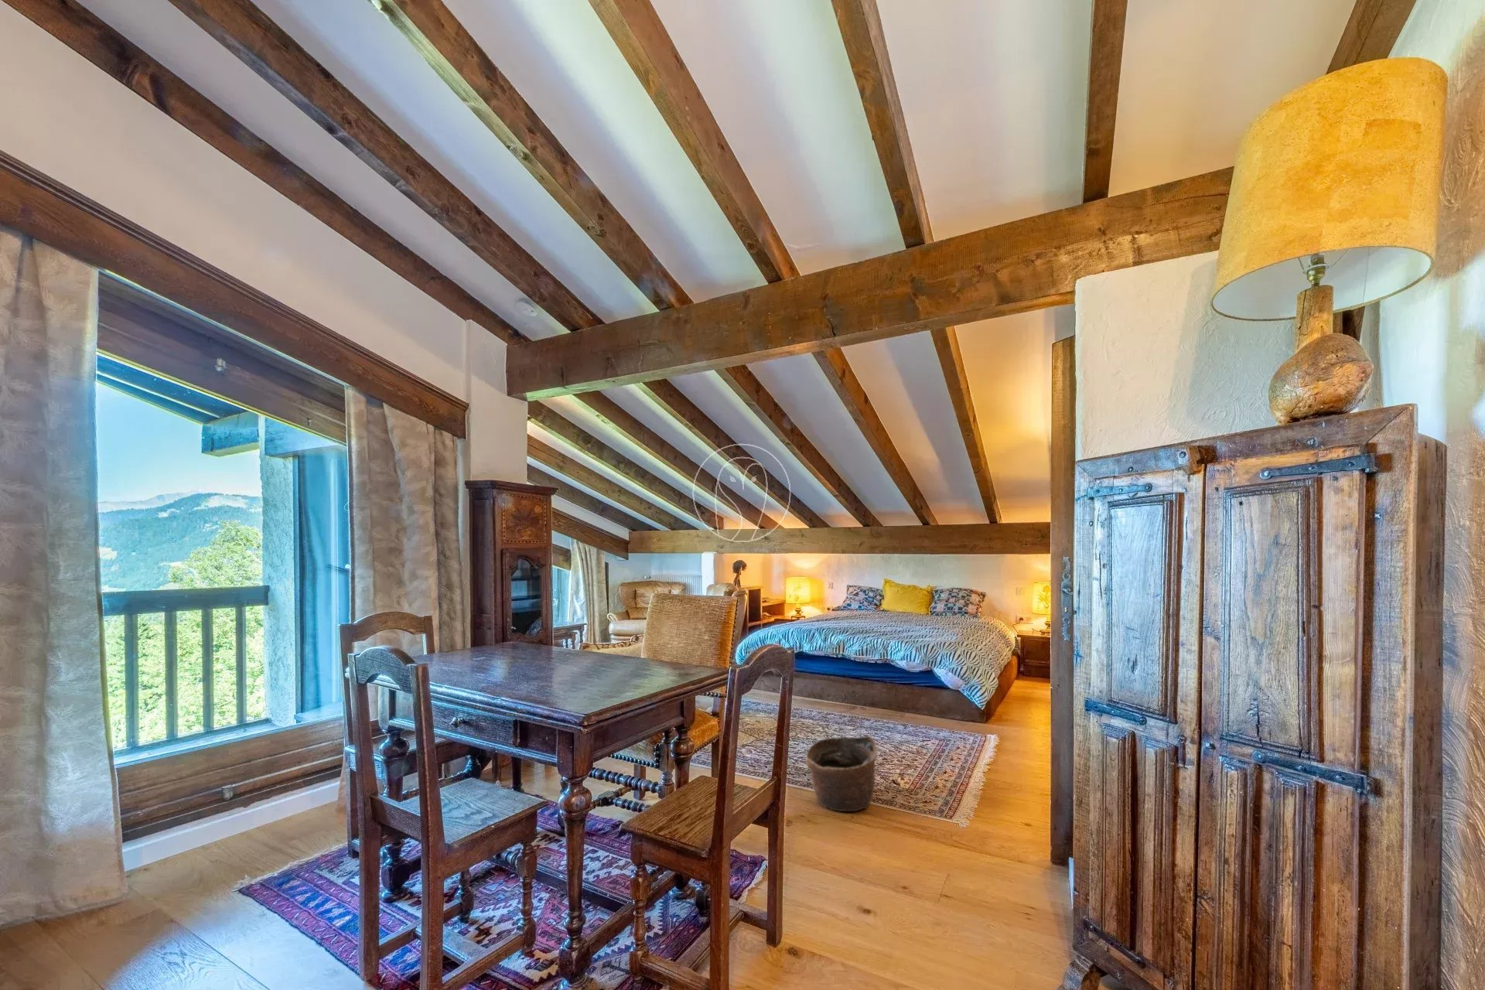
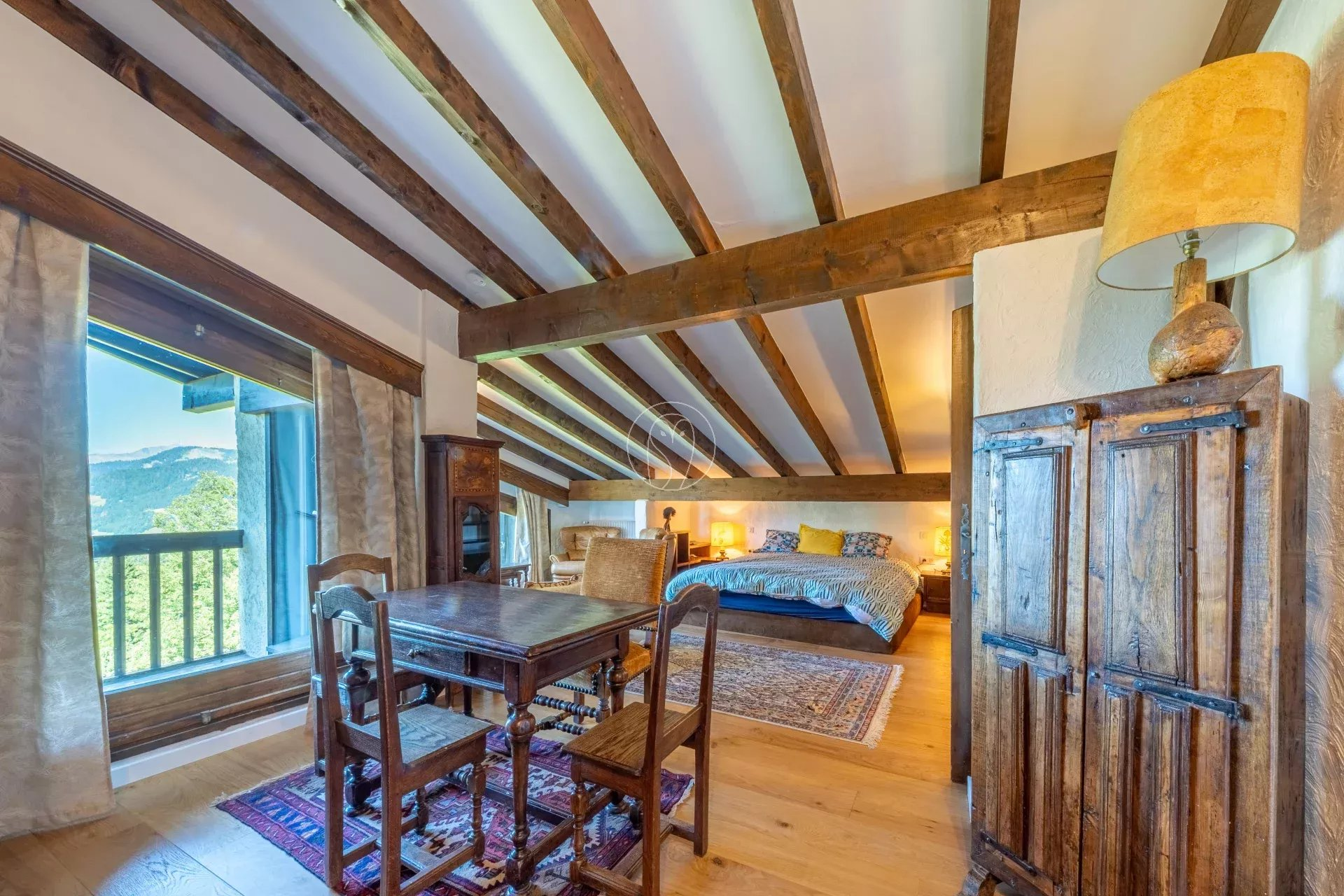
- basket (842, 772)
